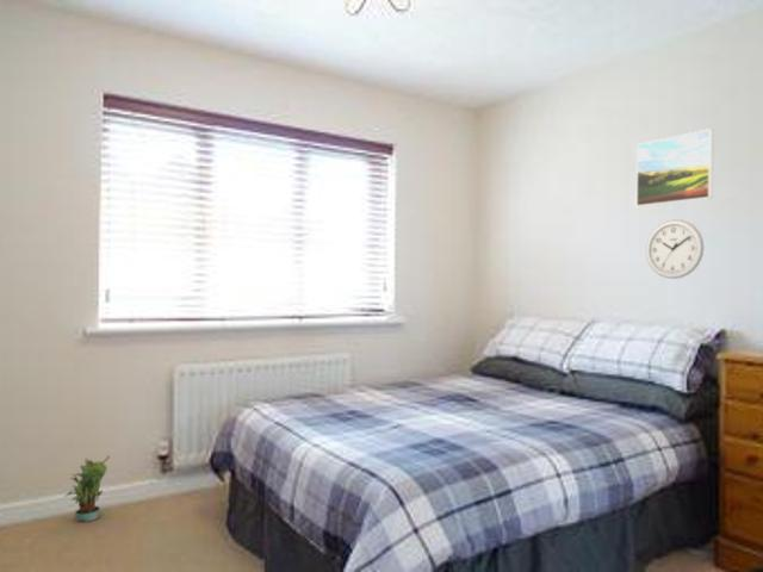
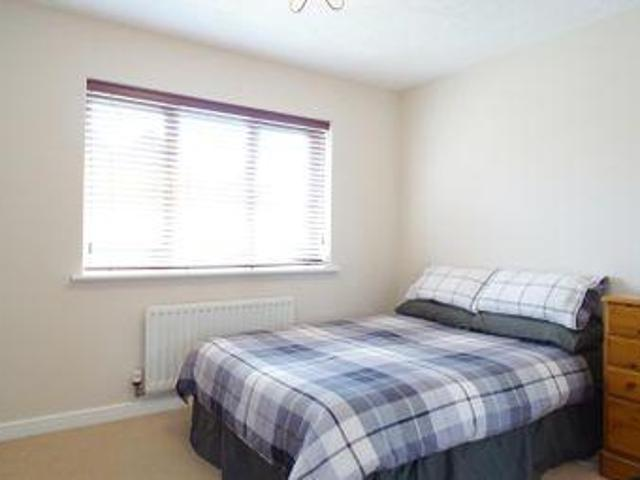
- wall clock (672, 249)
- potted plant (86, 486)
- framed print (672, 169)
